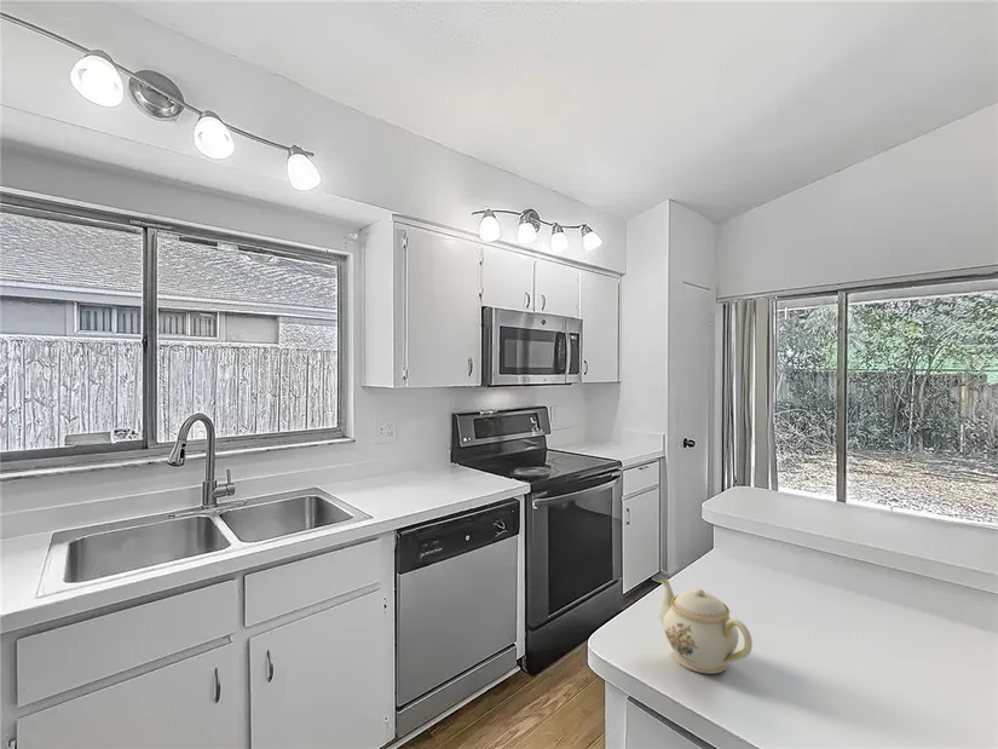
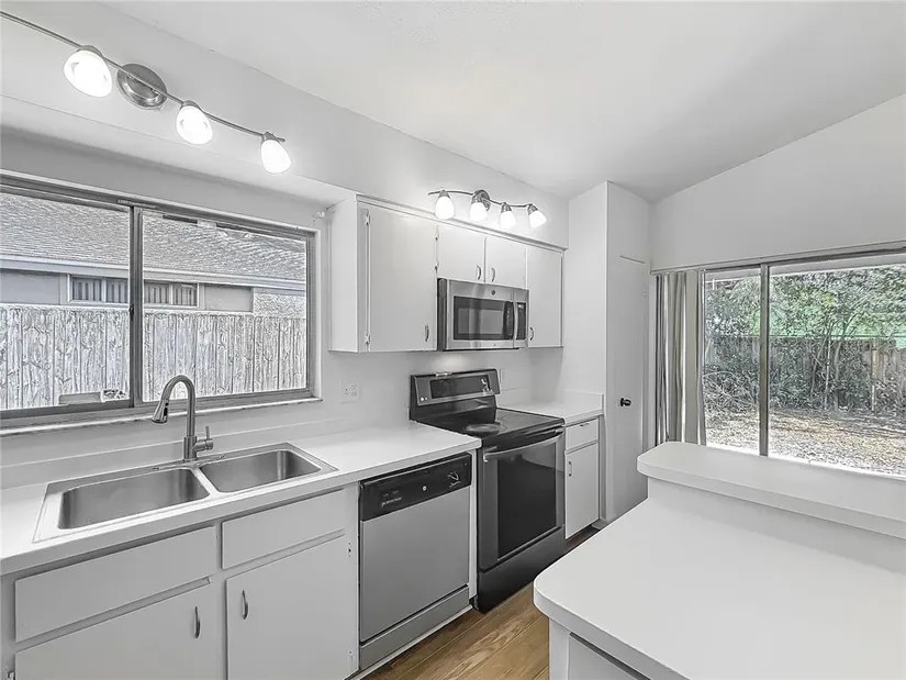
- teapot (702, 624)
